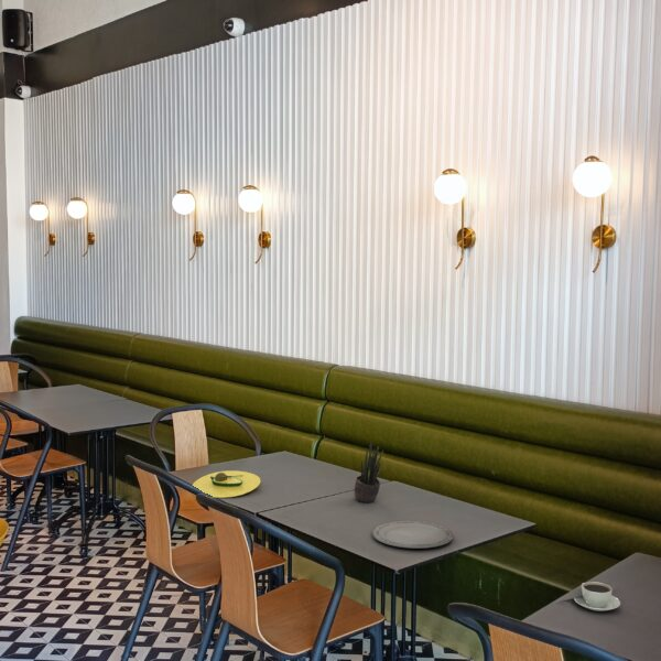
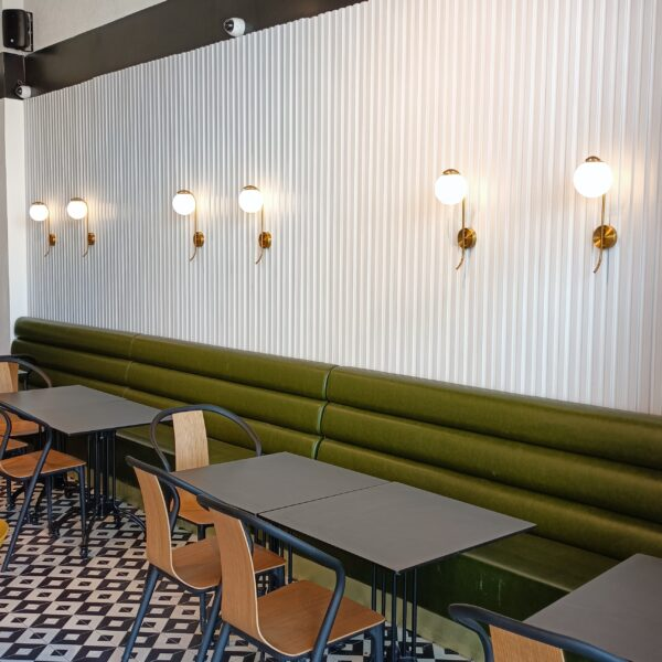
- potted plant (369, 470)
- coffee cup (596, 596)
- plate (412, 535)
- avocado (226, 479)
